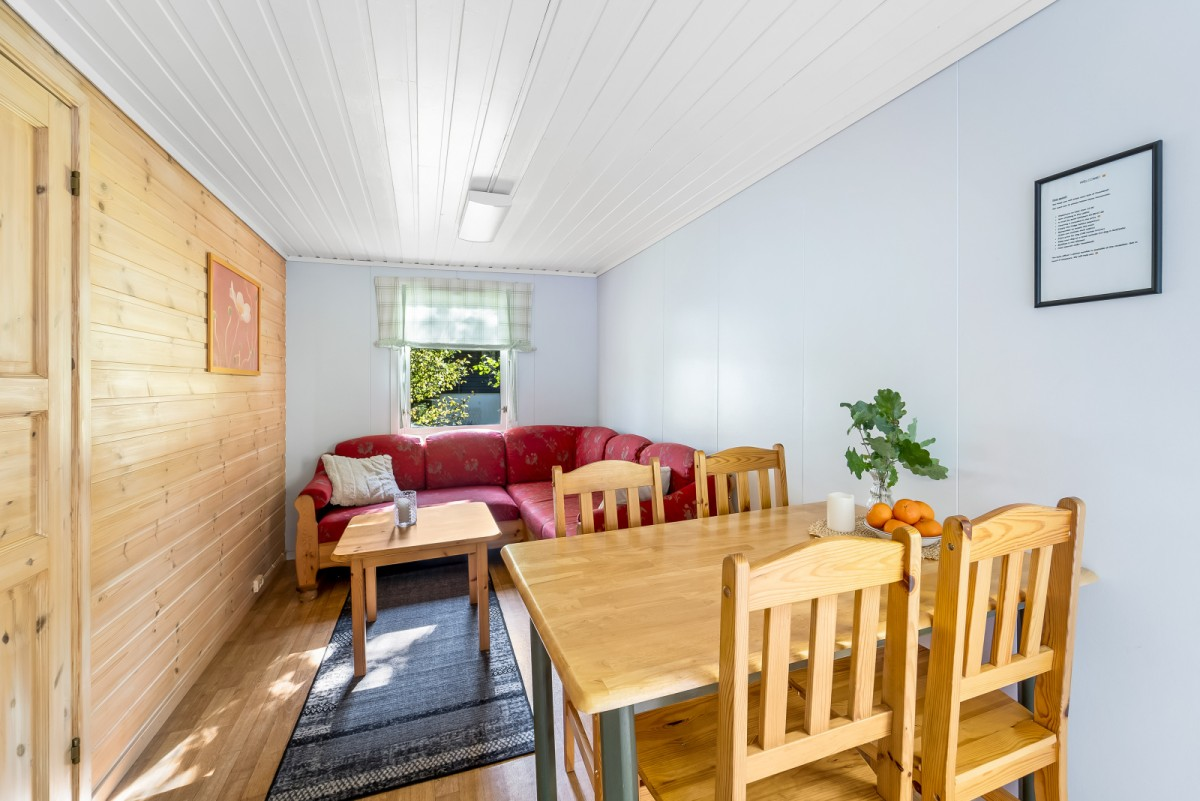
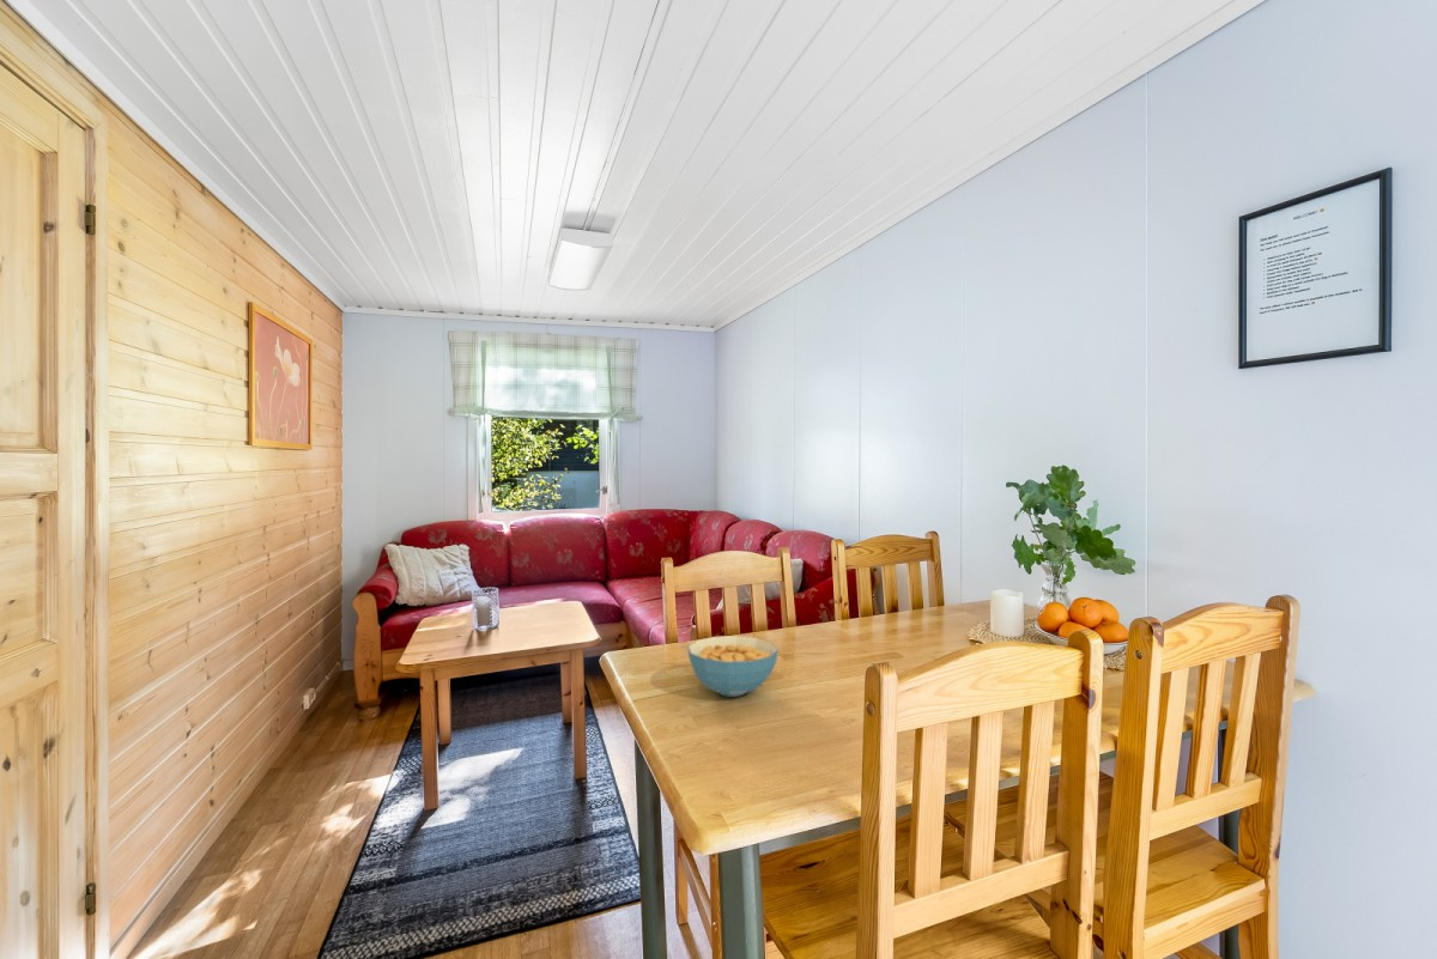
+ cereal bowl (732, 669)
